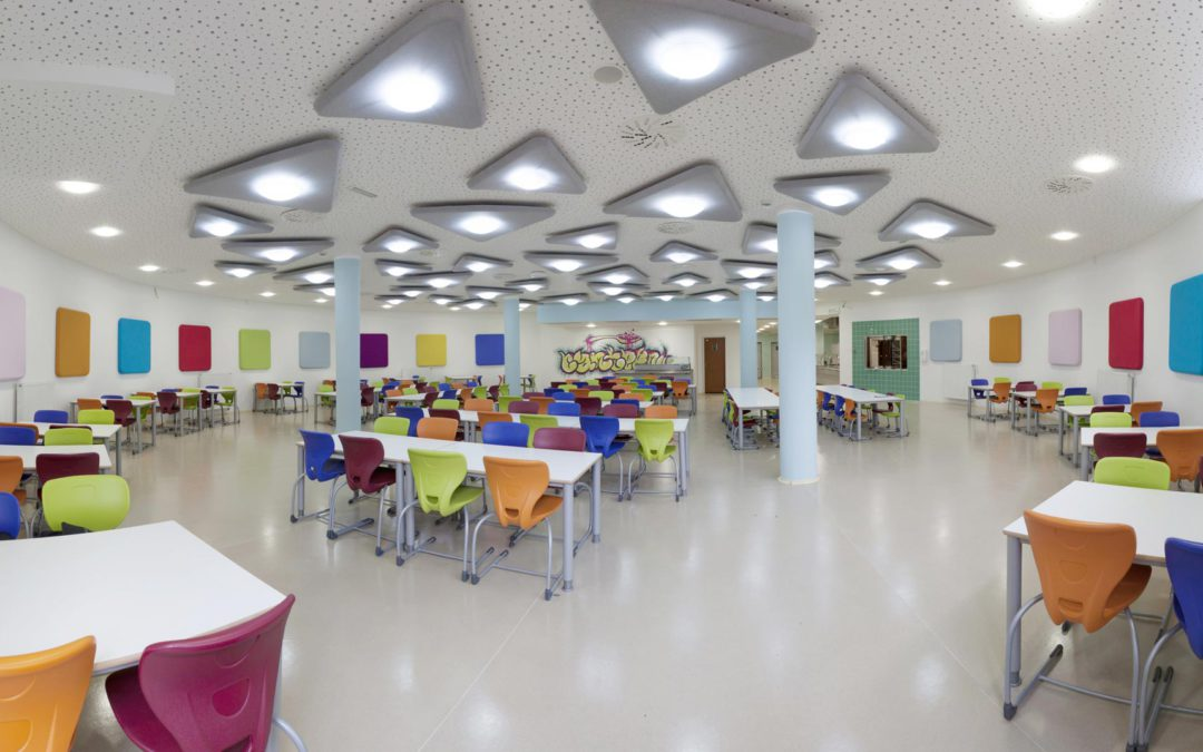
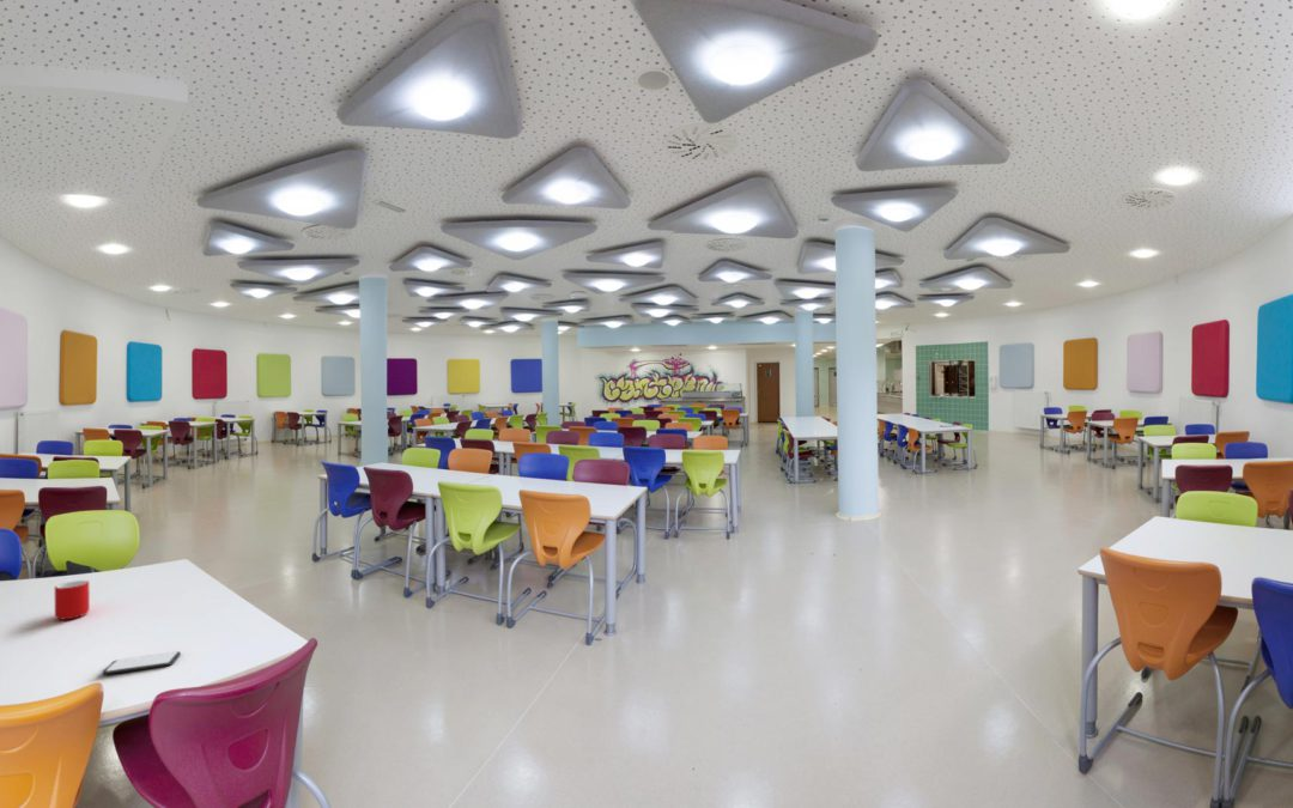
+ cup (69, 599)
+ smartphone (142, 662)
